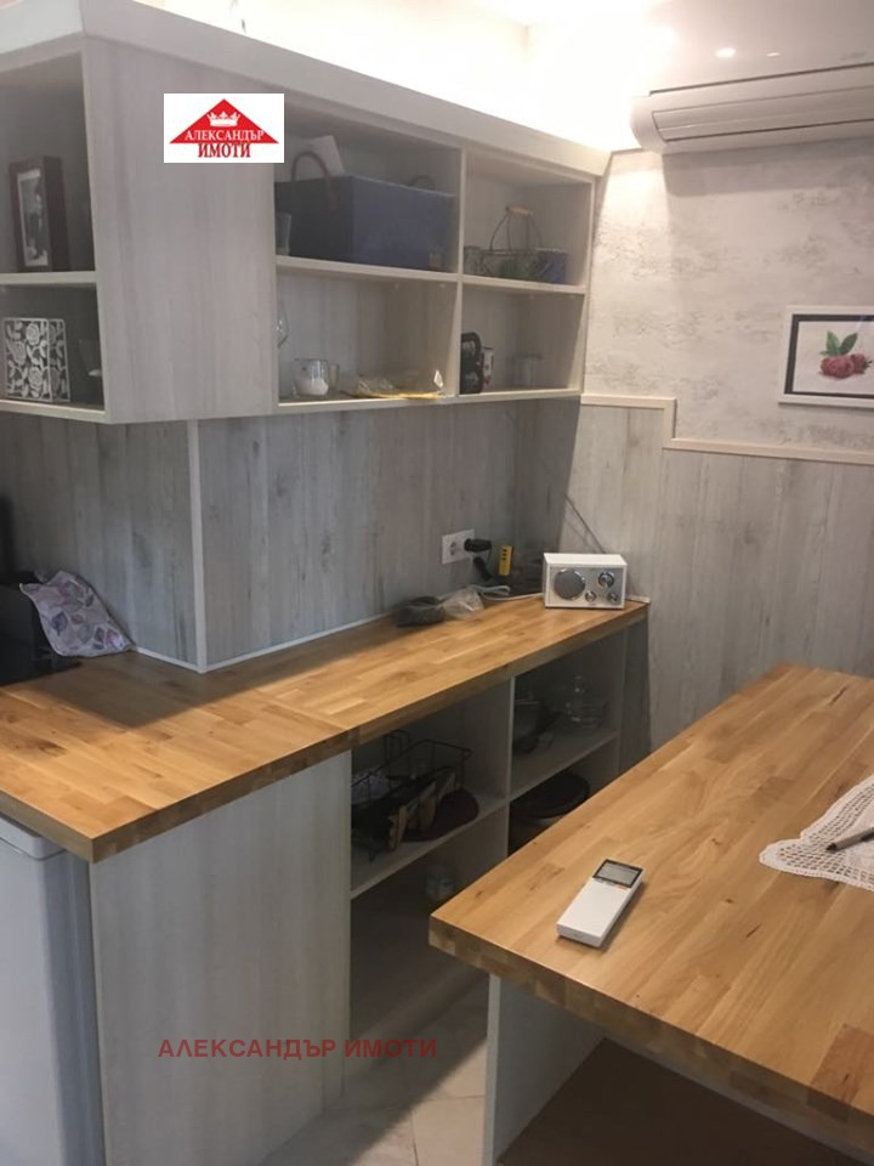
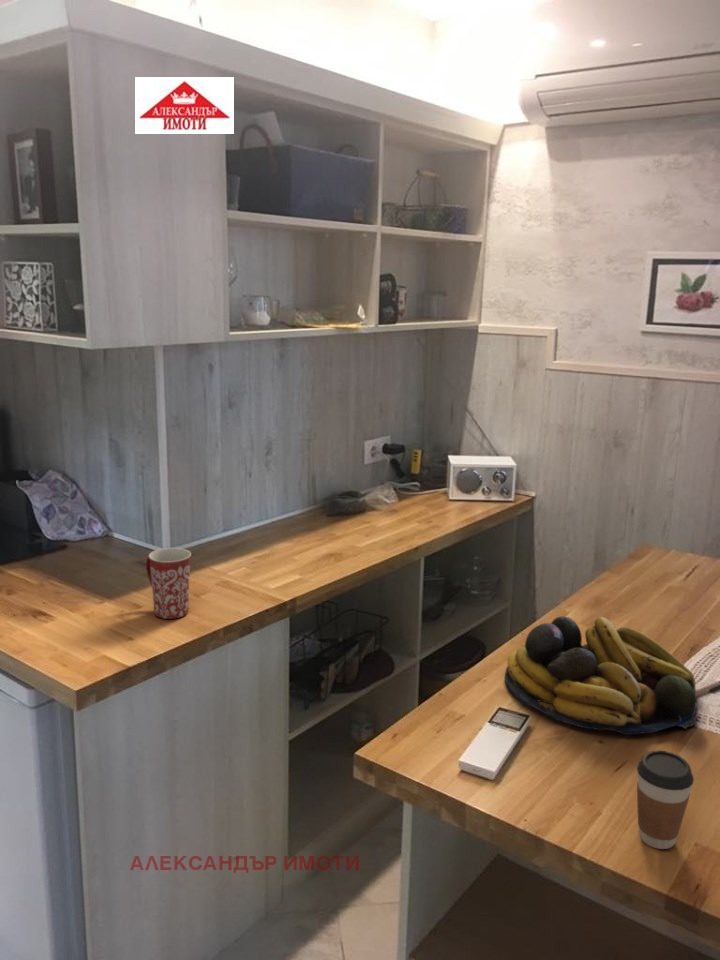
+ mug (166, 581)
+ fruit bowl (600, 658)
+ coffee cup (661, 801)
